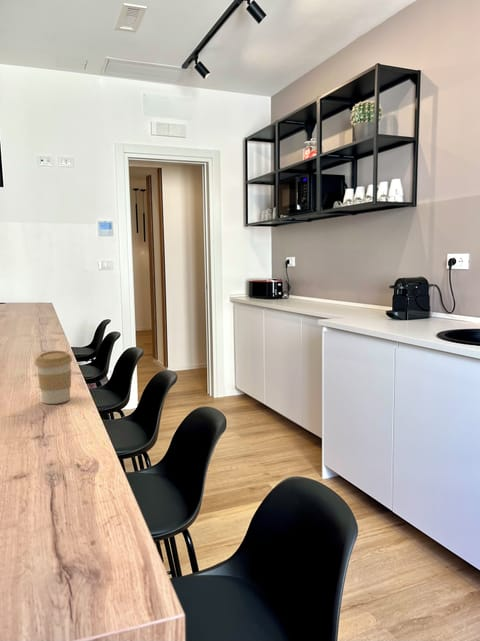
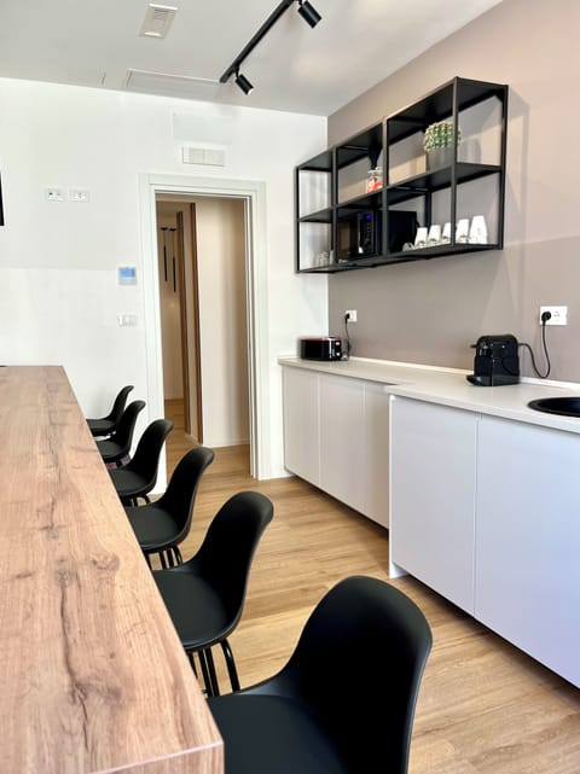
- coffee cup (54, 376)
